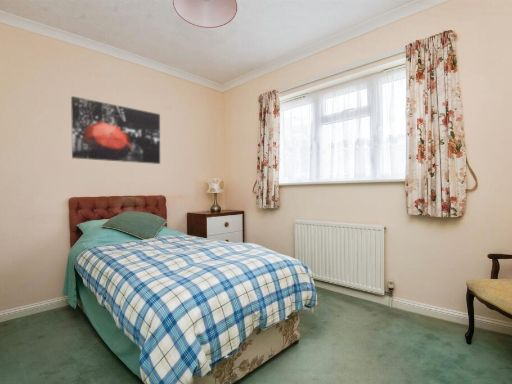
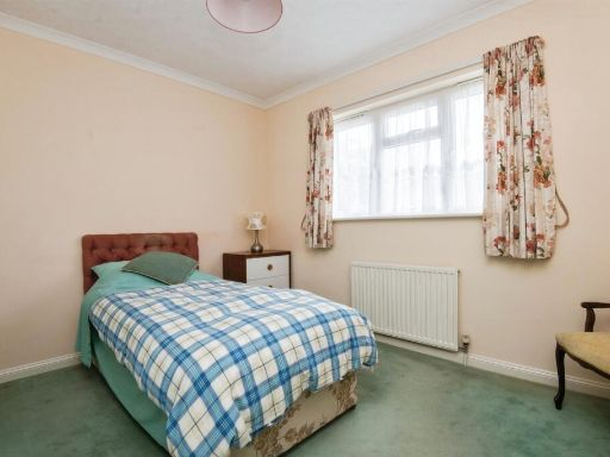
- wall art (120, 133)
